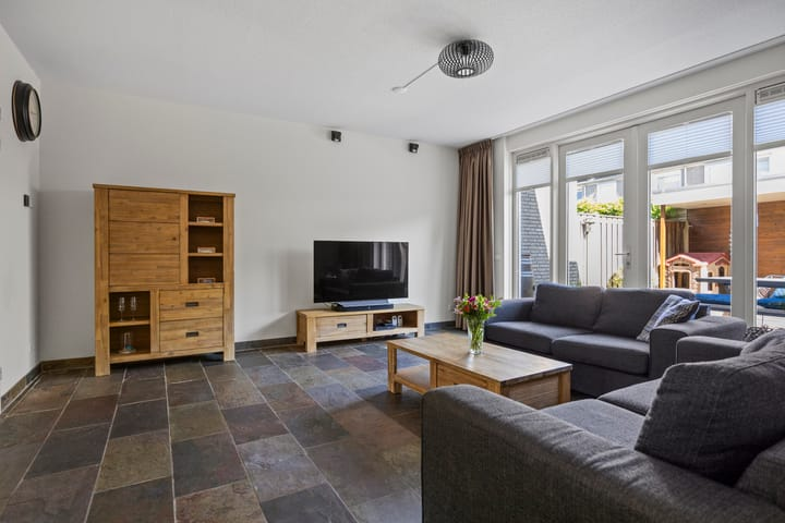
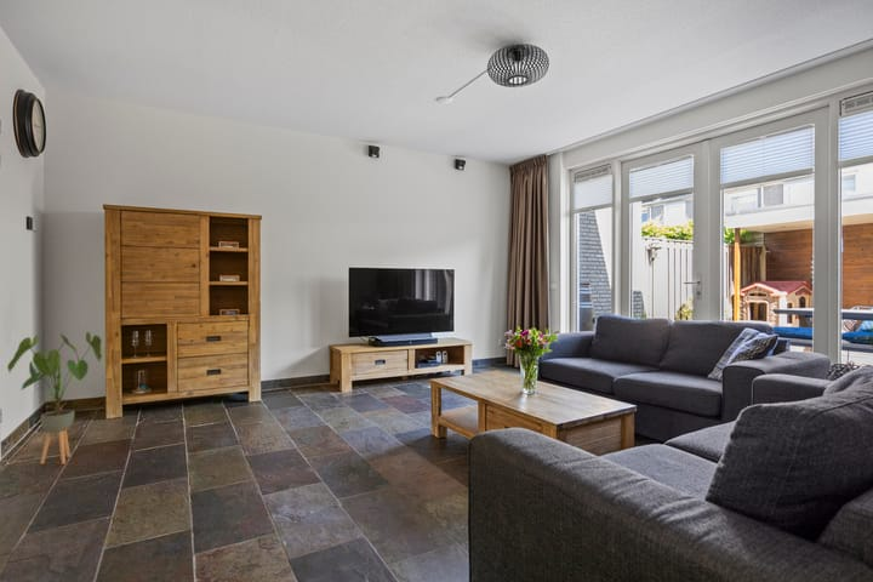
+ house plant (52, 395)
